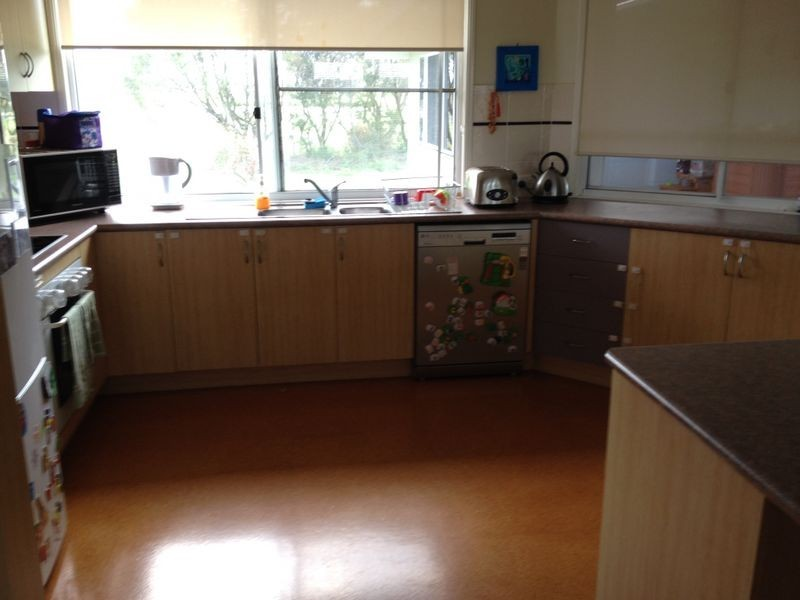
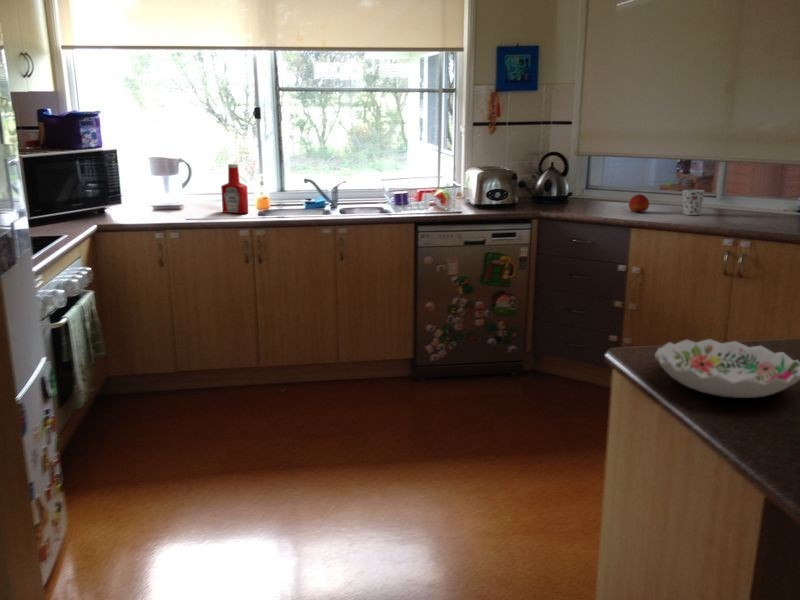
+ fruit (639, 203)
+ decorative bowl (726, 372)
+ cup (692, 202)
+ soap bottle (234, 188)
